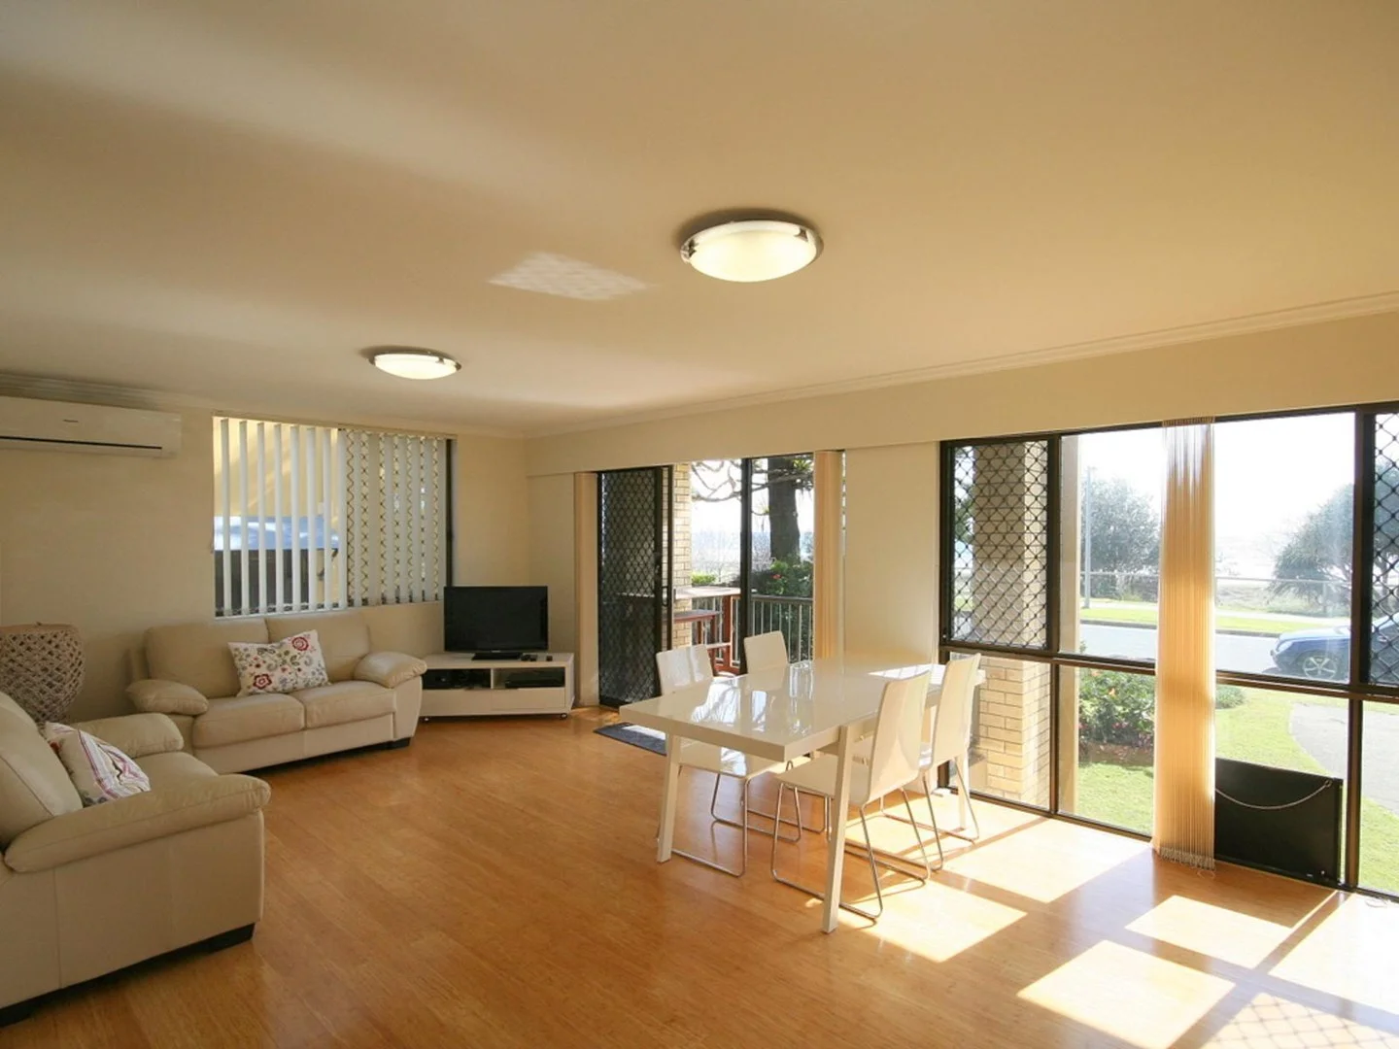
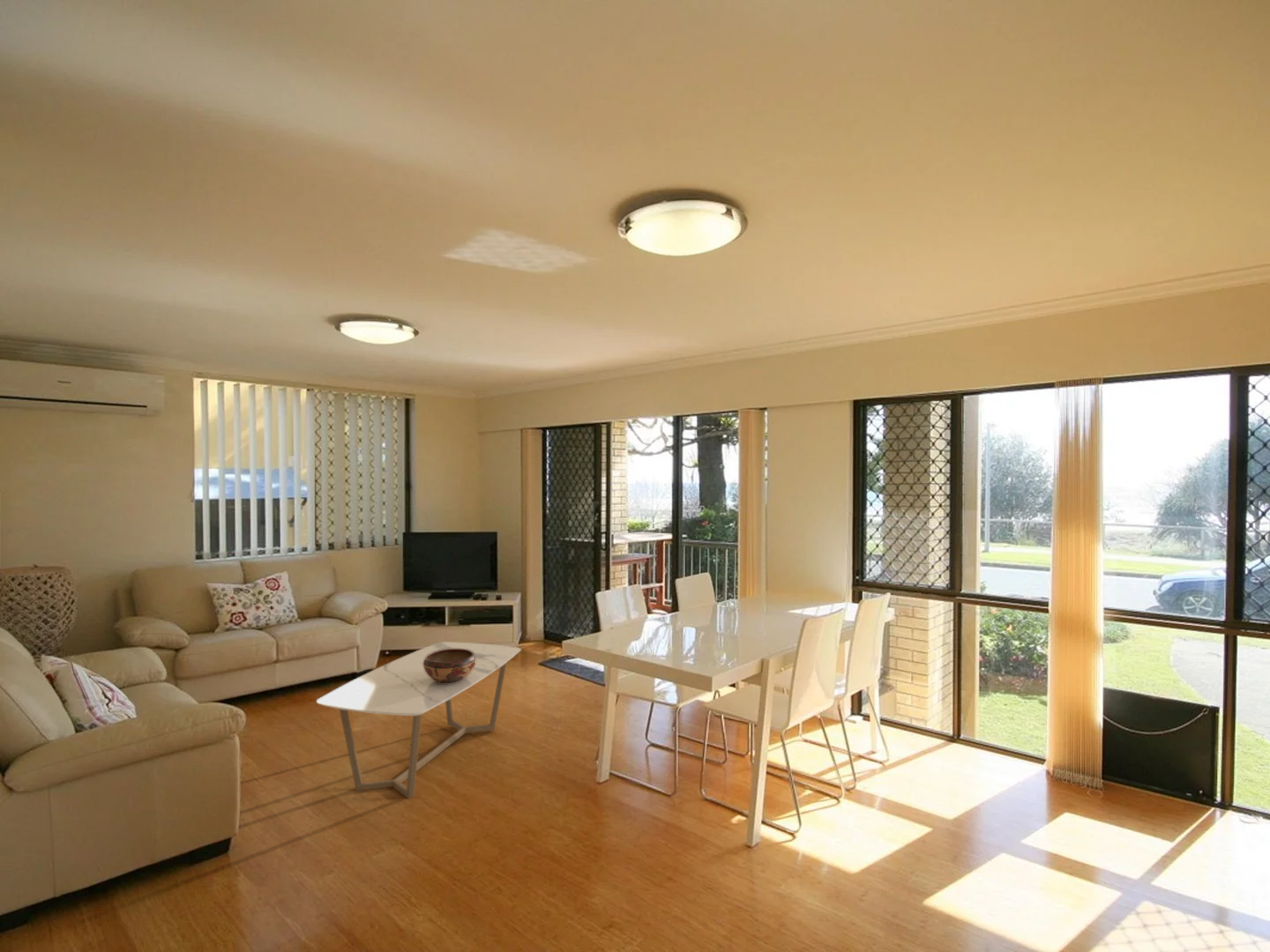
+ decorative bowl (450, 666)
+ coffee table (429, 710)
